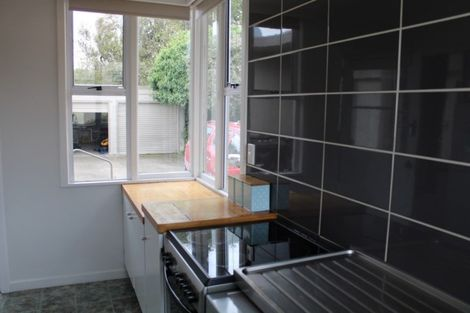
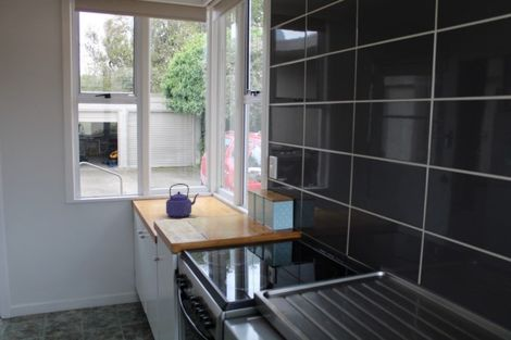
+ kettle (183, 199)
